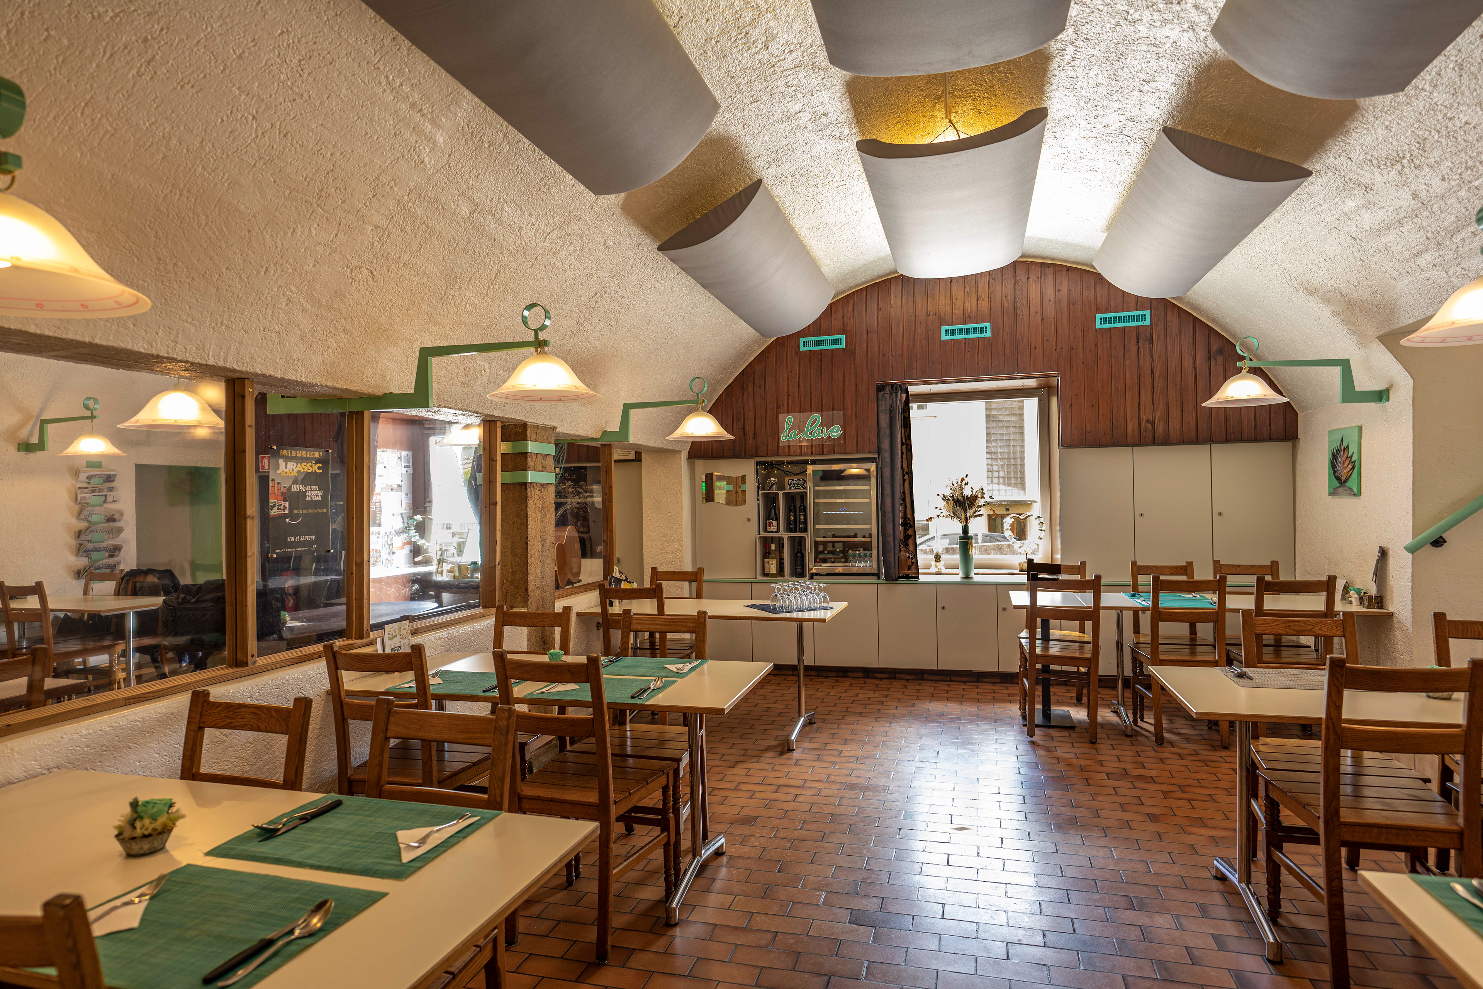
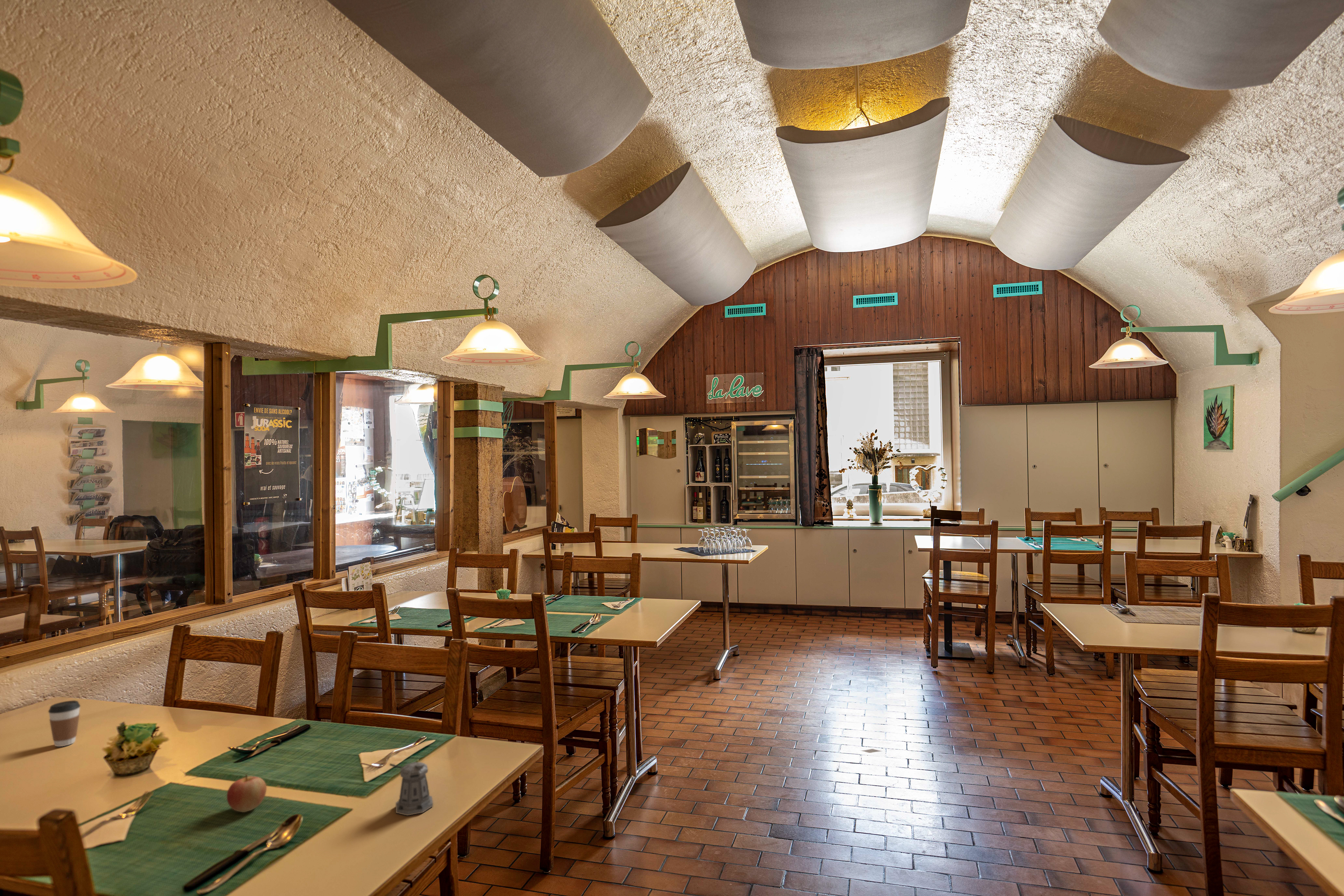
+ pepper shaker (412, 783)
+ coffee cup (64, 723)
+ apple (247, 791)
